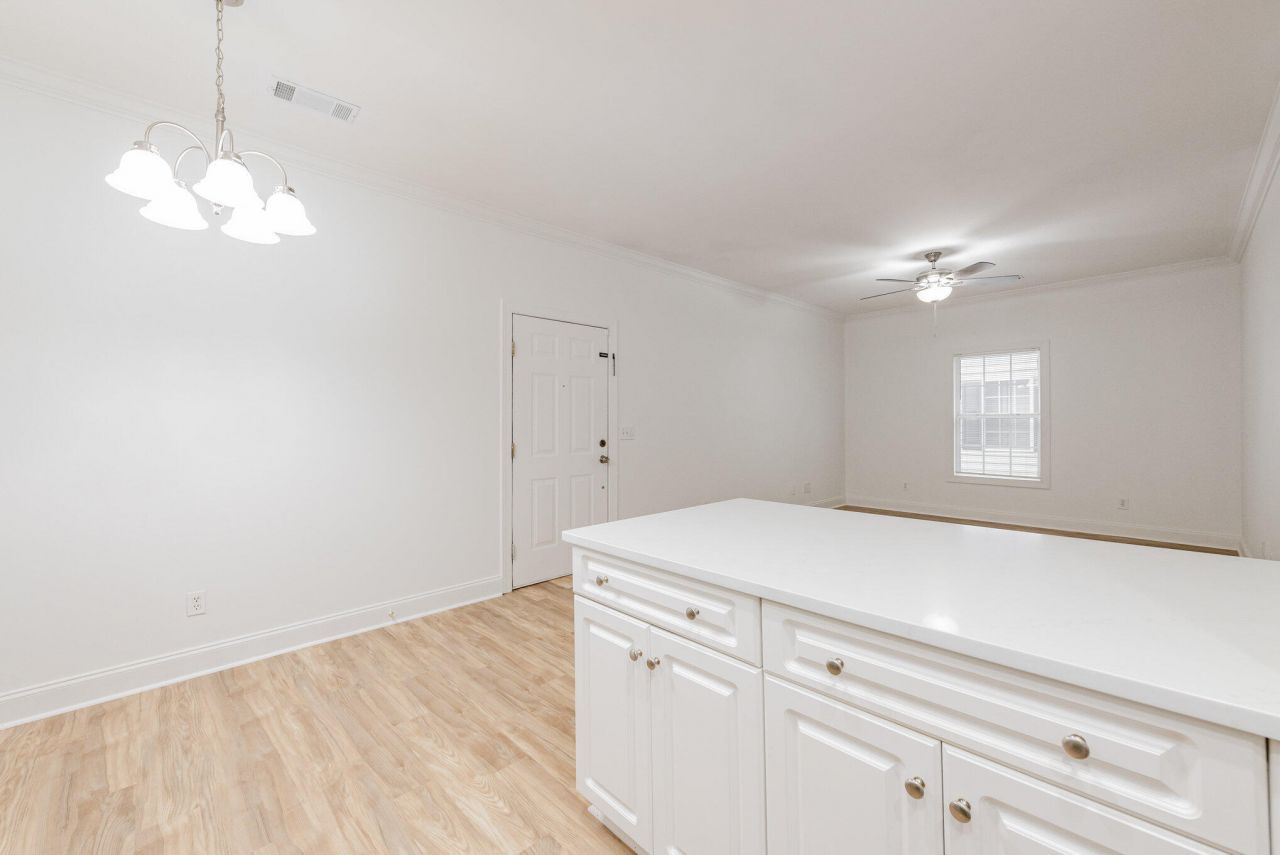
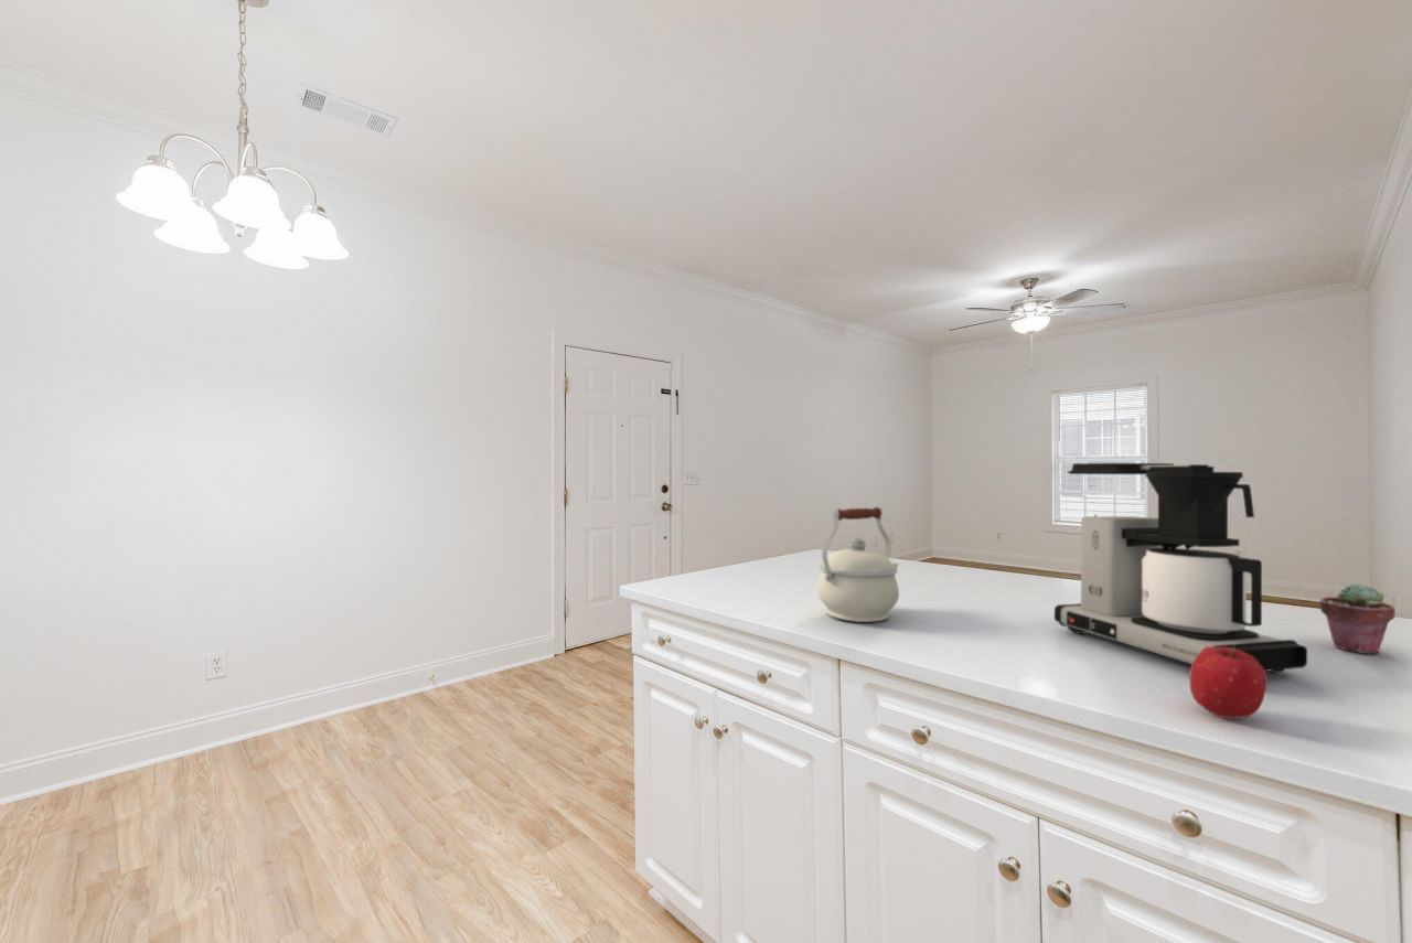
+ coffee maker (1164, 556)
+ fruit (1227, 679)
+ kettle (862, 560)
+ potted succulent (1356, 615)
